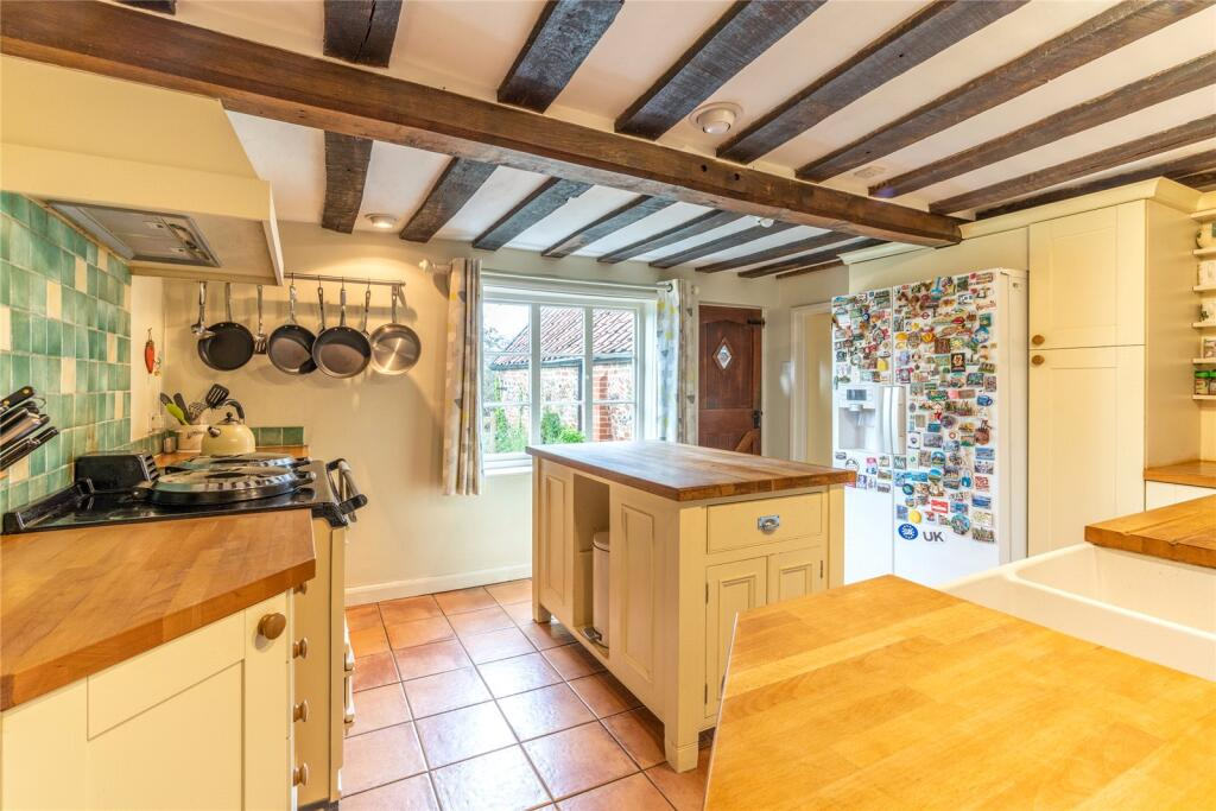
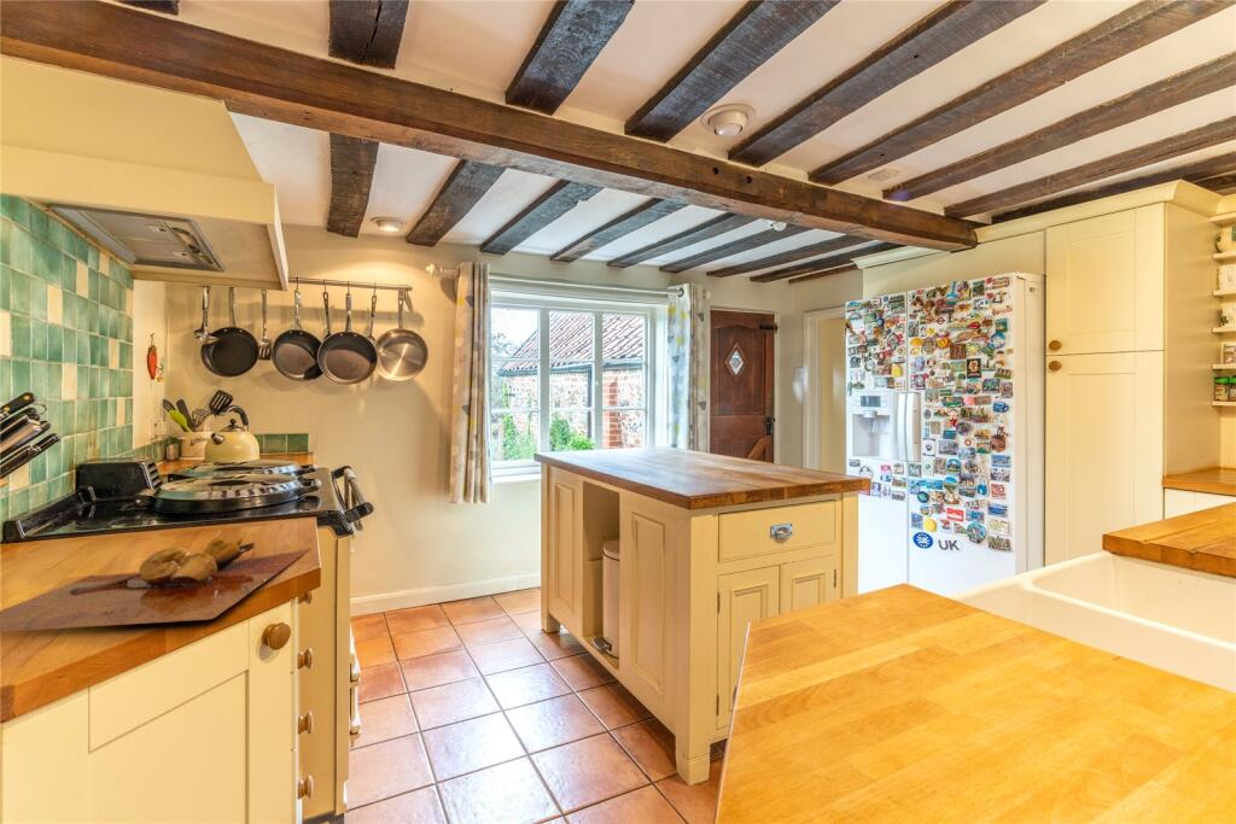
+ cutting board (175, 562)
